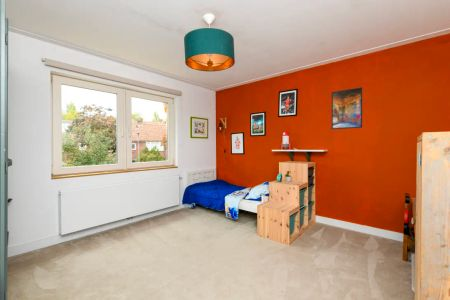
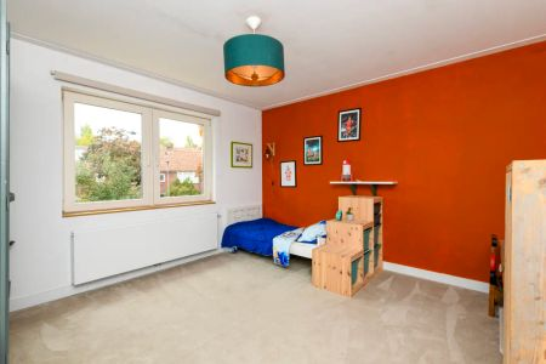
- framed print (346, 109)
